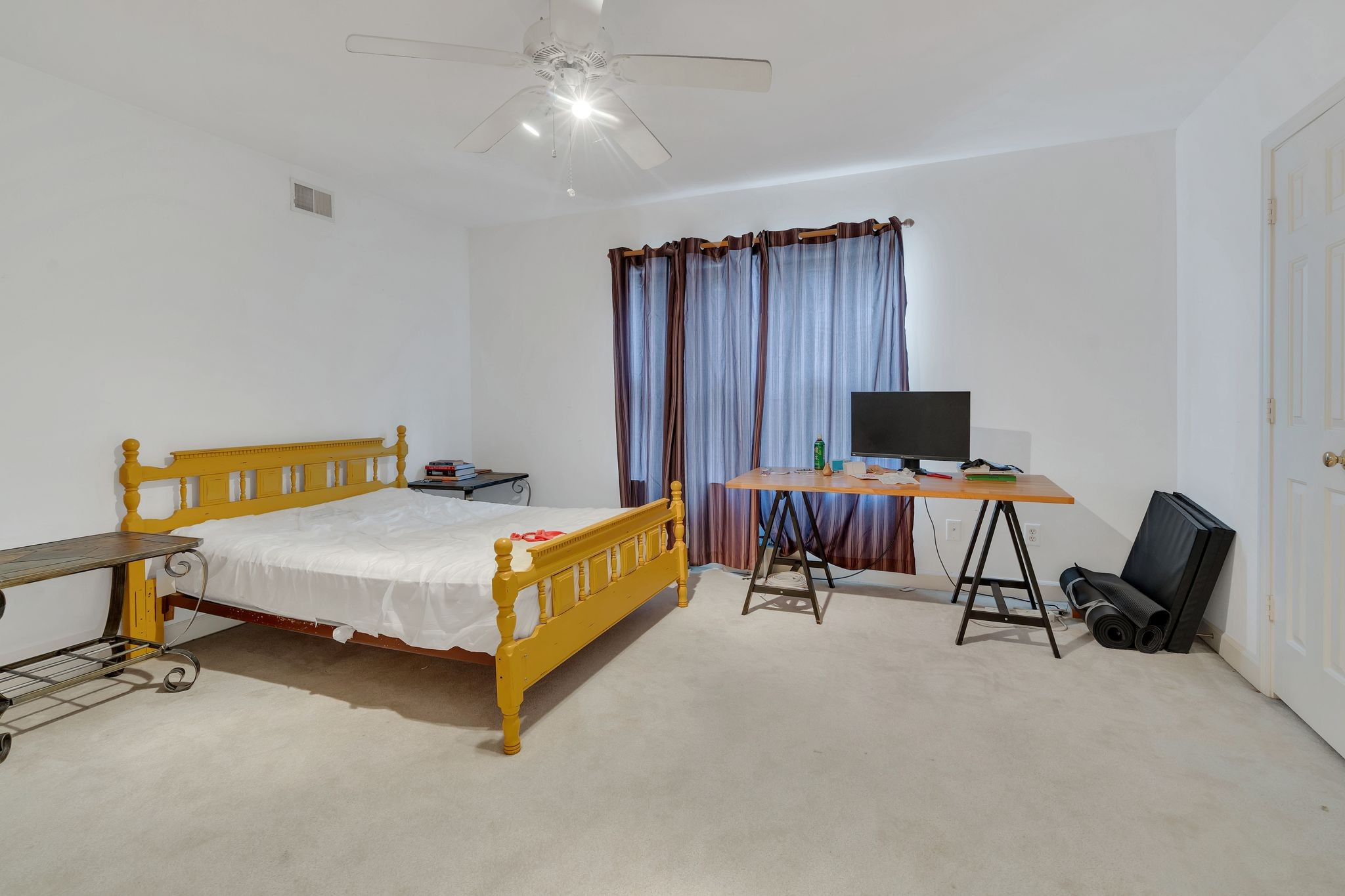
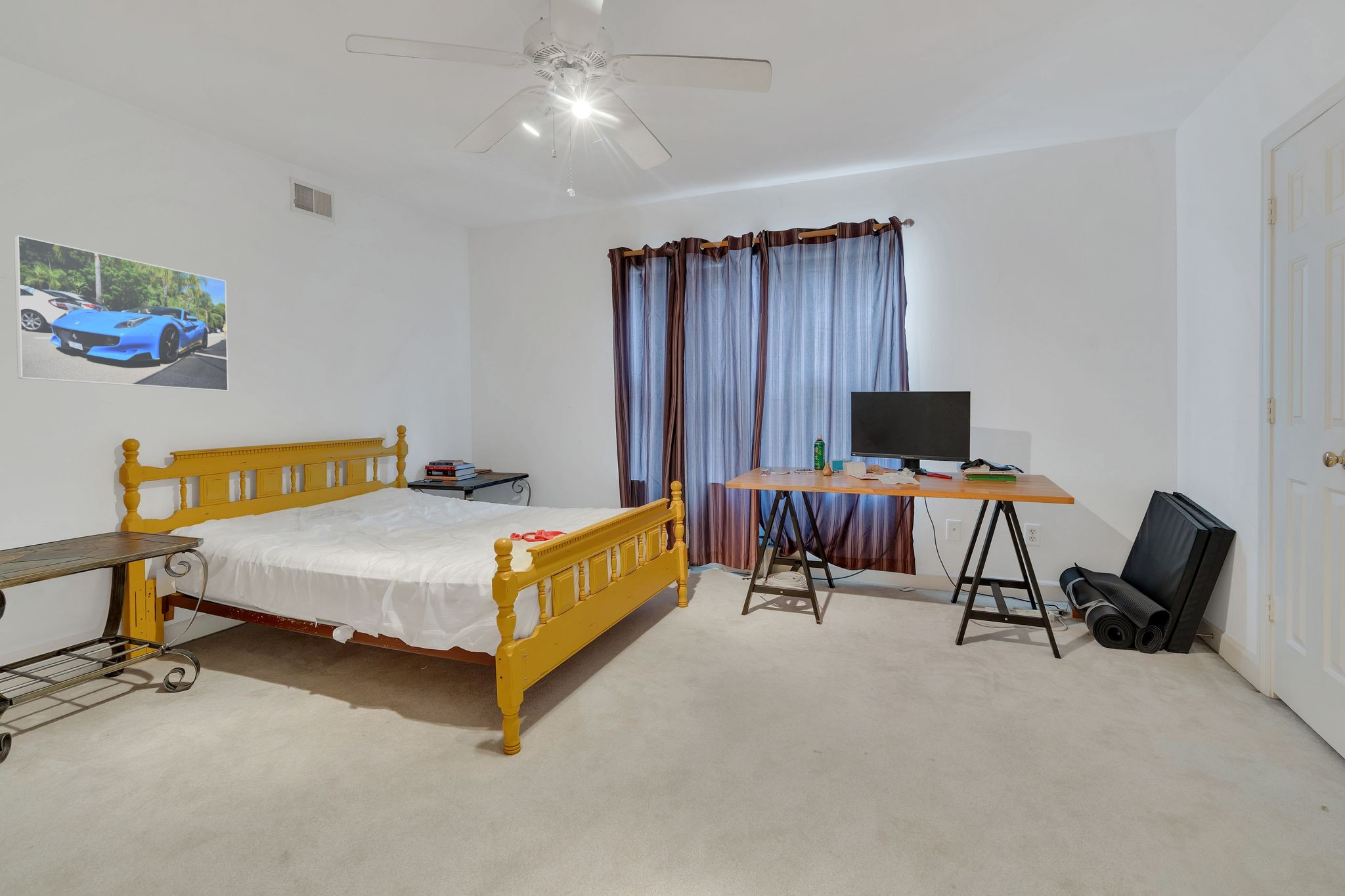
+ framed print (135, 323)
